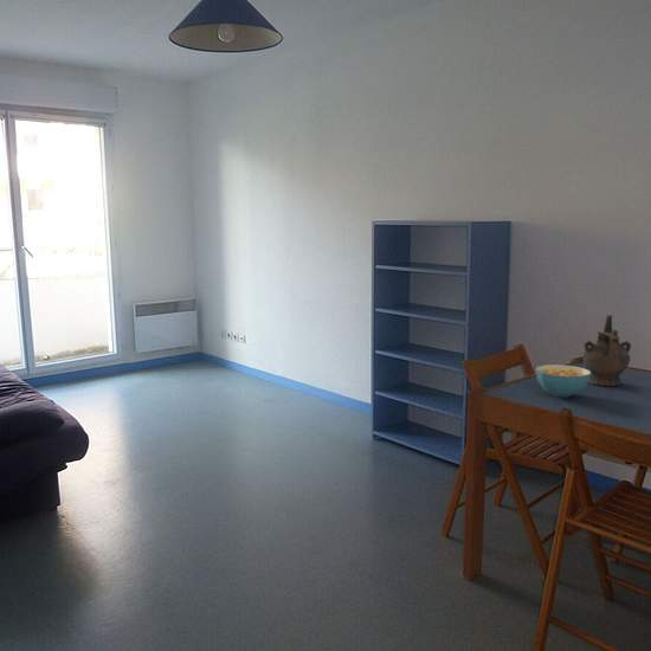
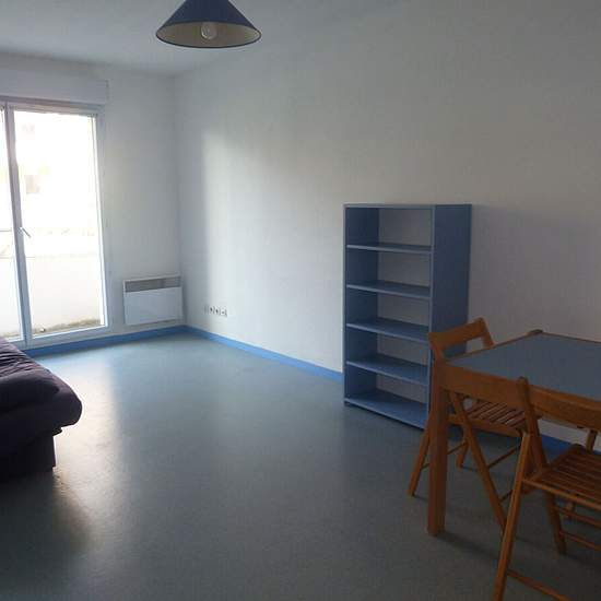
- ceremonial vessel (607, 349)
- cereal bowl (562, 382)
